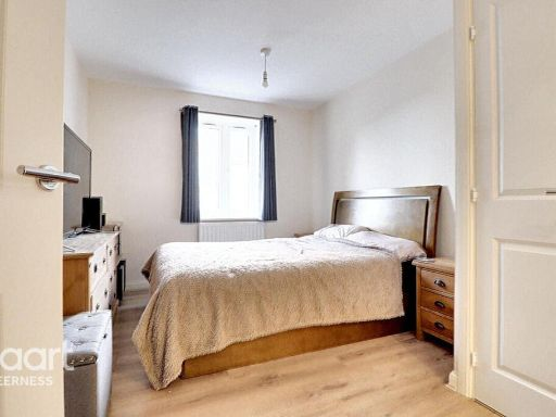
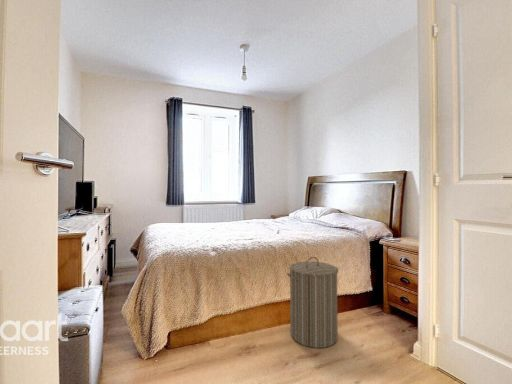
+ laundry hamper (313, 295)
